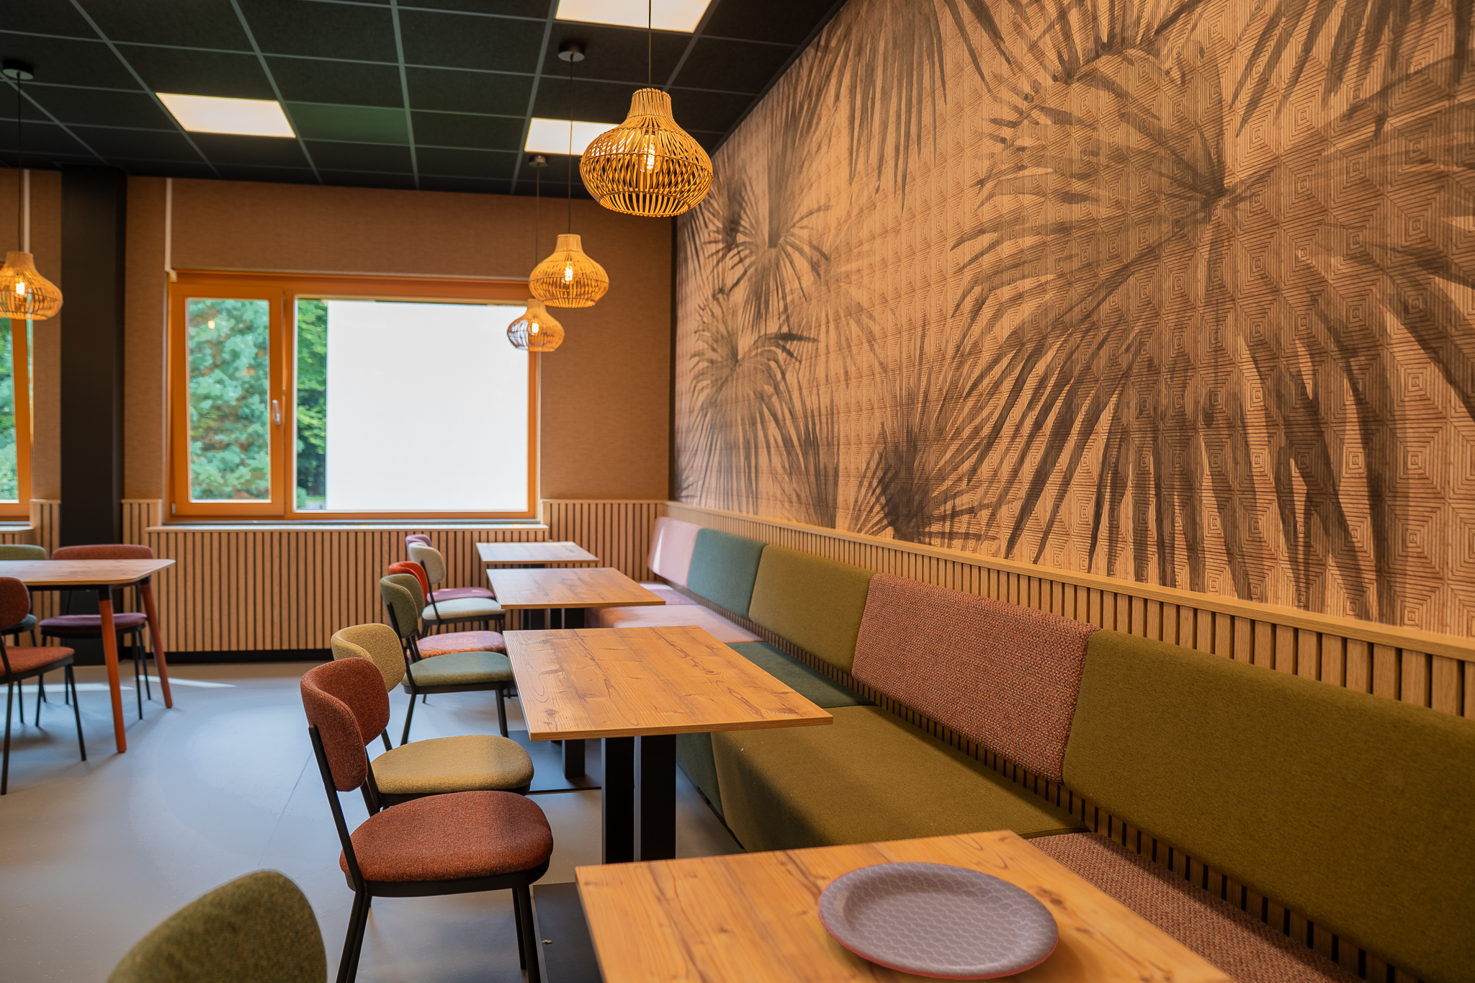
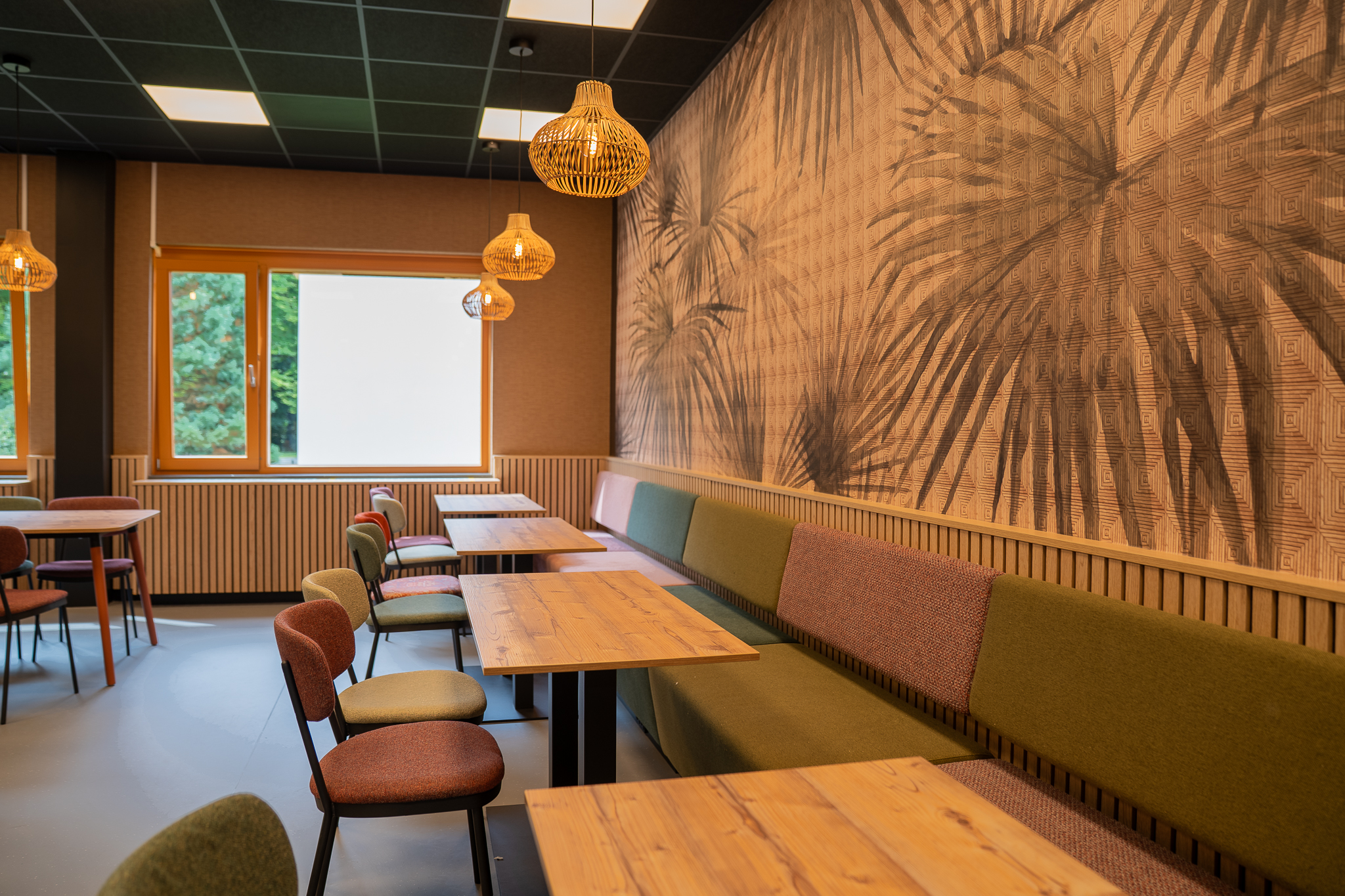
- plate (934, 920)
